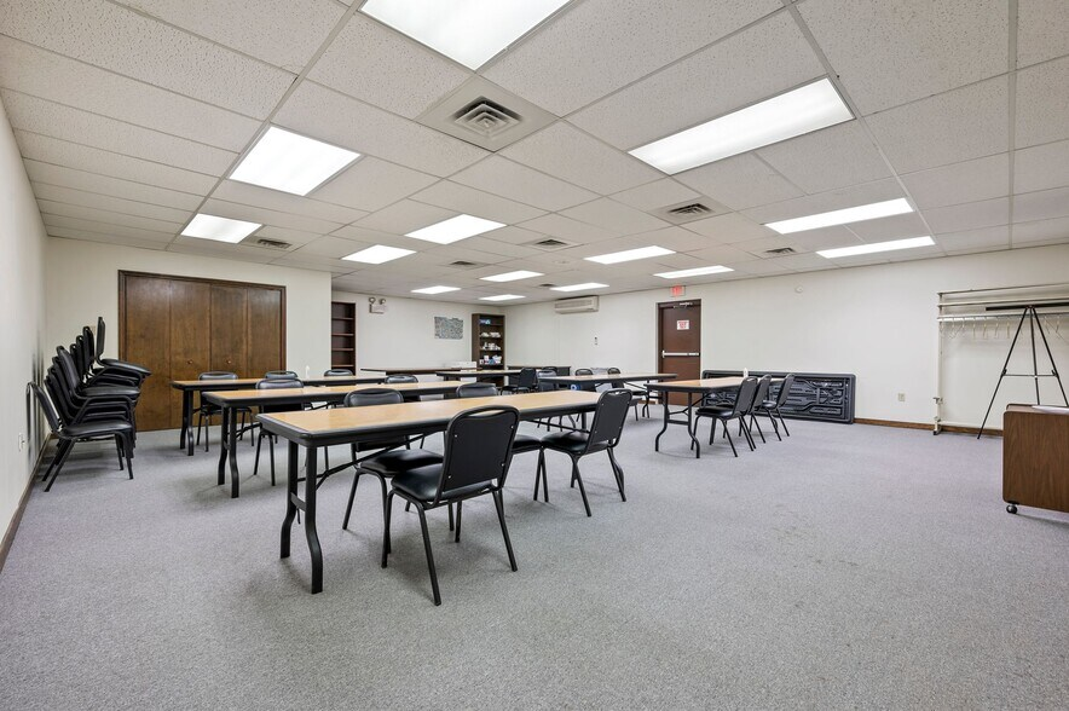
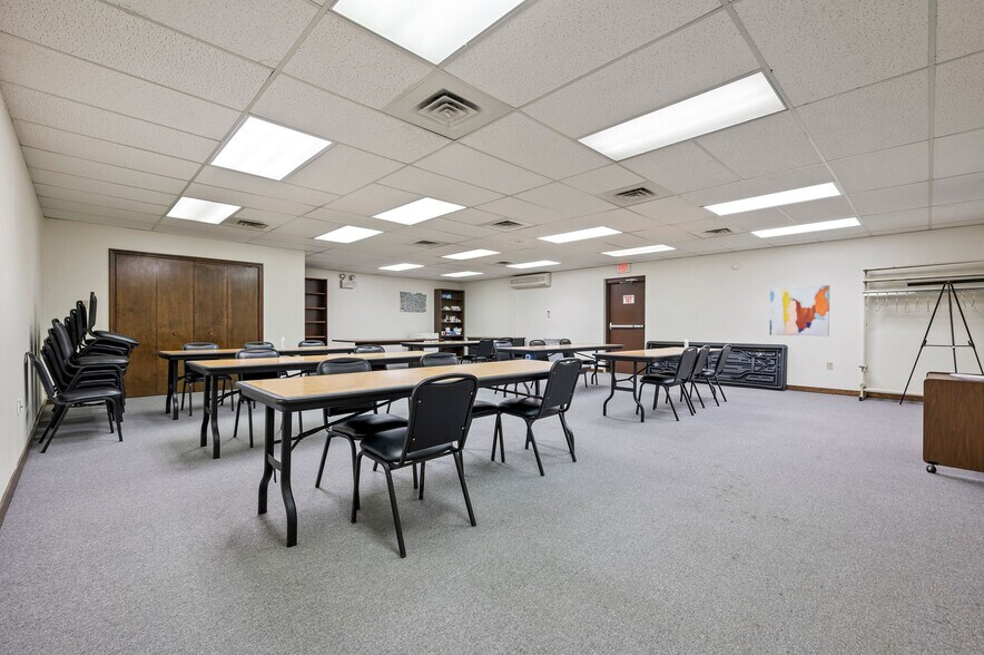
+ wall art (798, 311)
